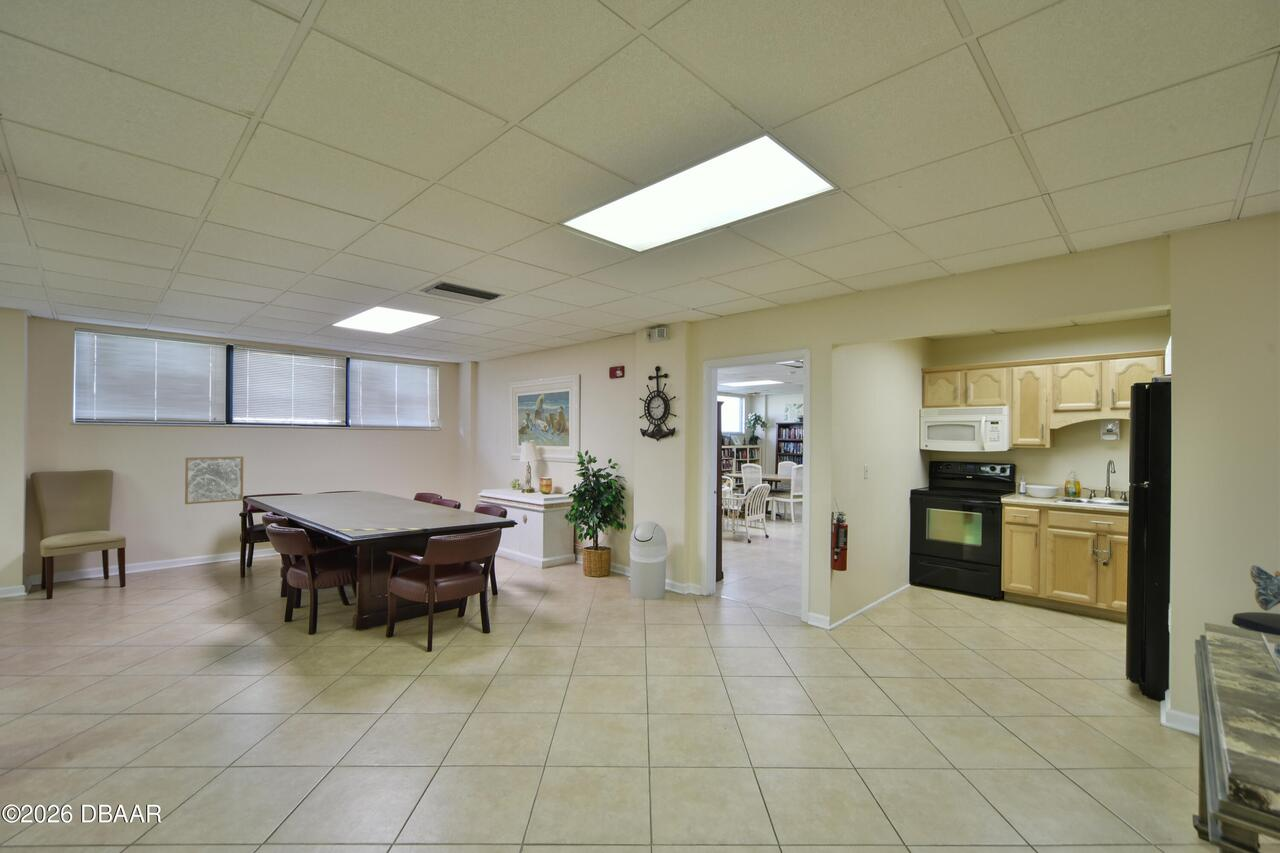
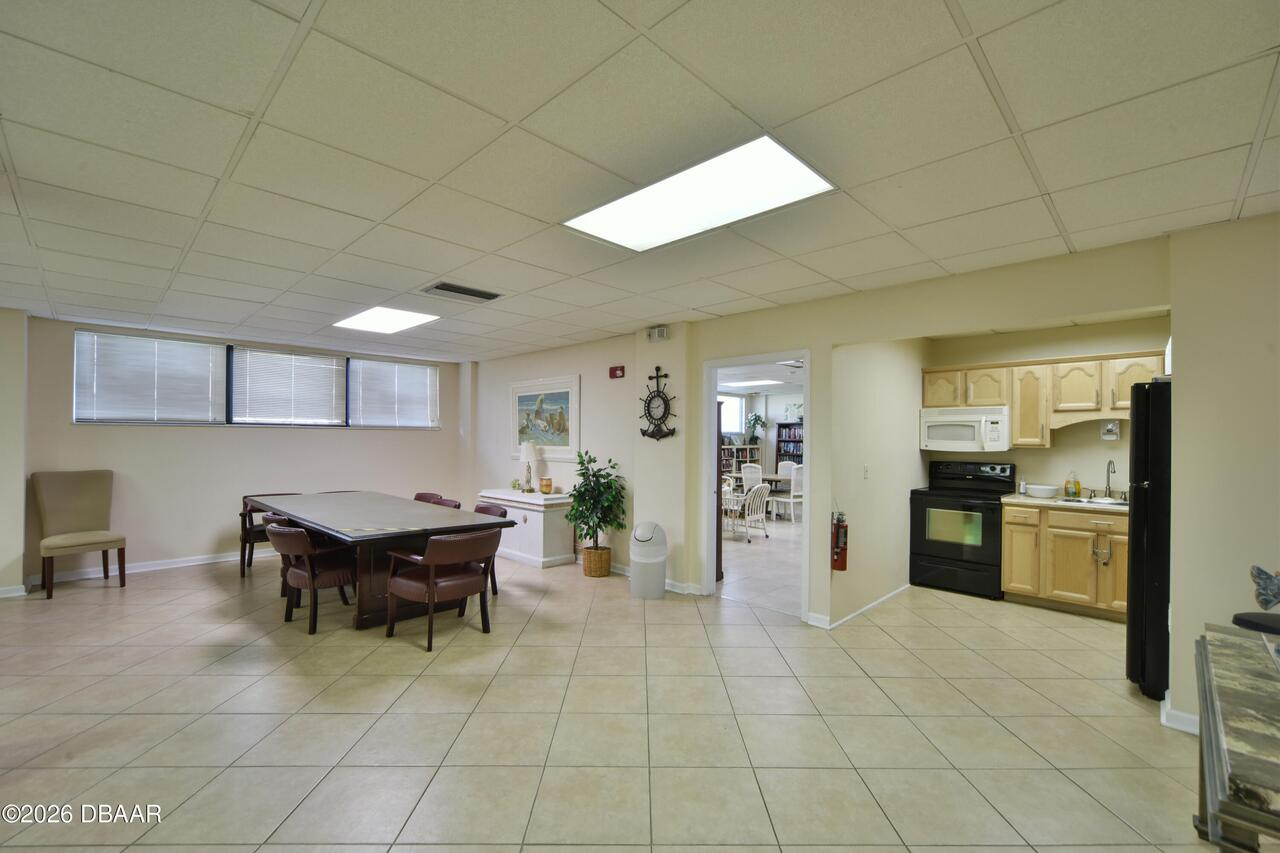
- wall art (215, 479)
